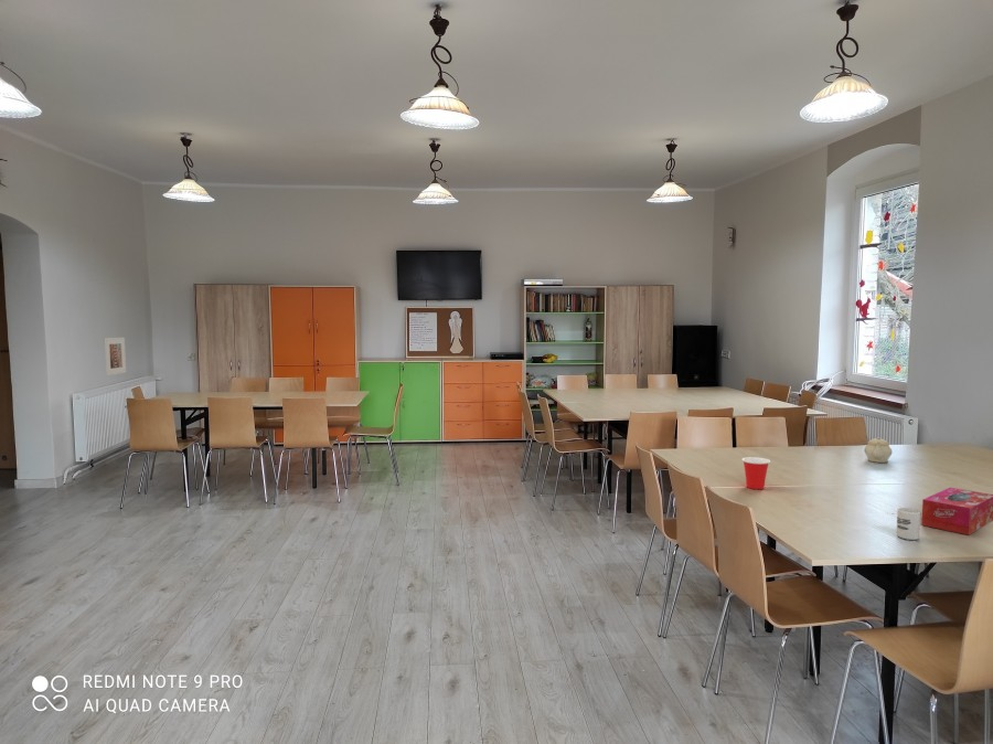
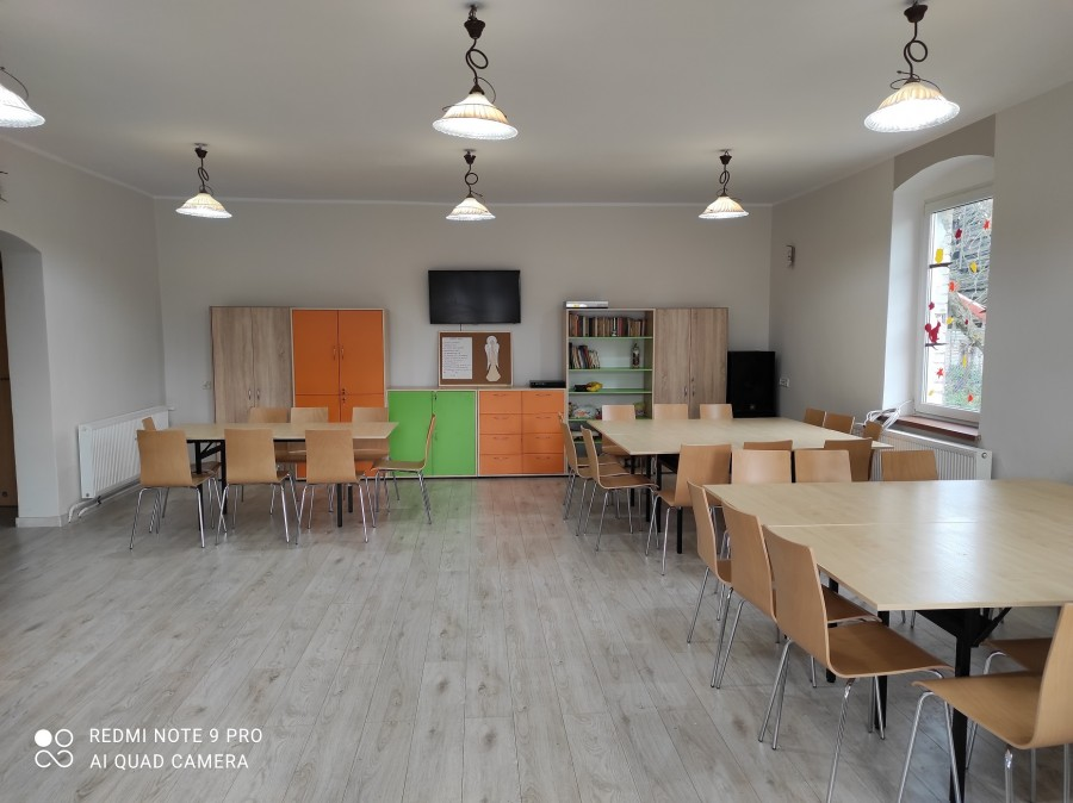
- tissue box (959, 509)
- teapot (877, 448)
- cup (908, 523)
- cup (755, 472)
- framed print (115, 355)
